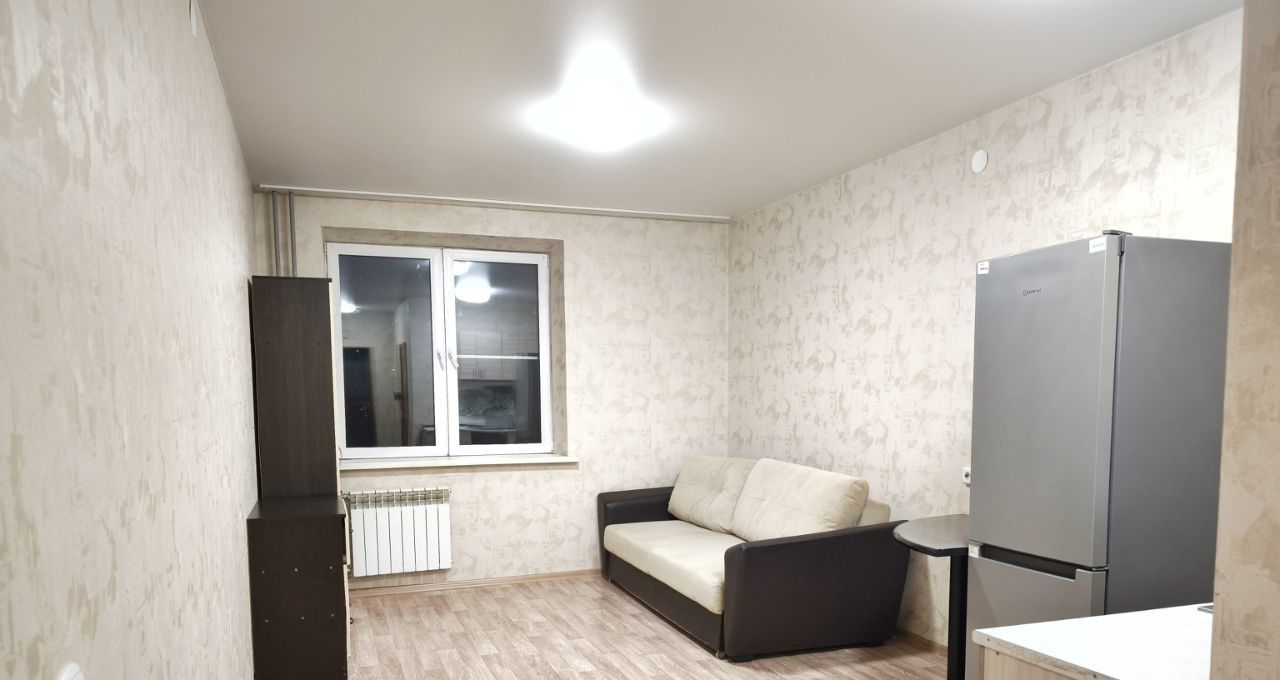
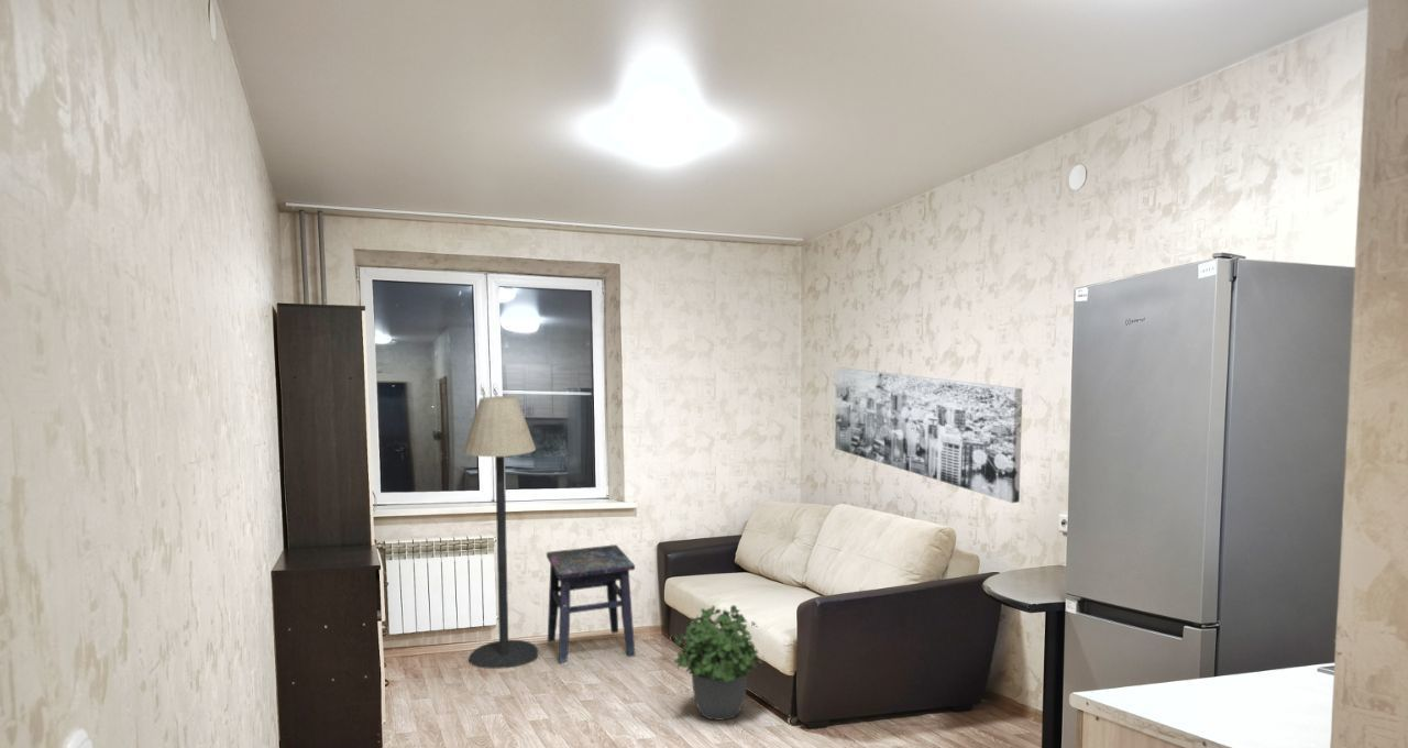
+ floor lamp (501, 529)
+ side table (590, 604)
+ potted plant (717, 660)
+ wall art (912, 424)
